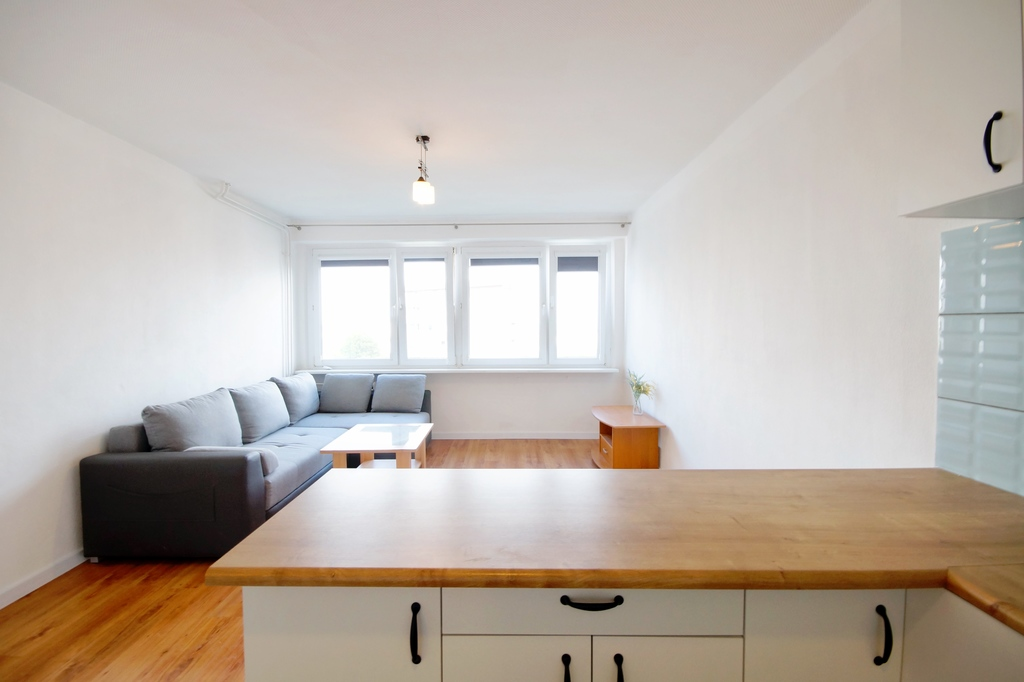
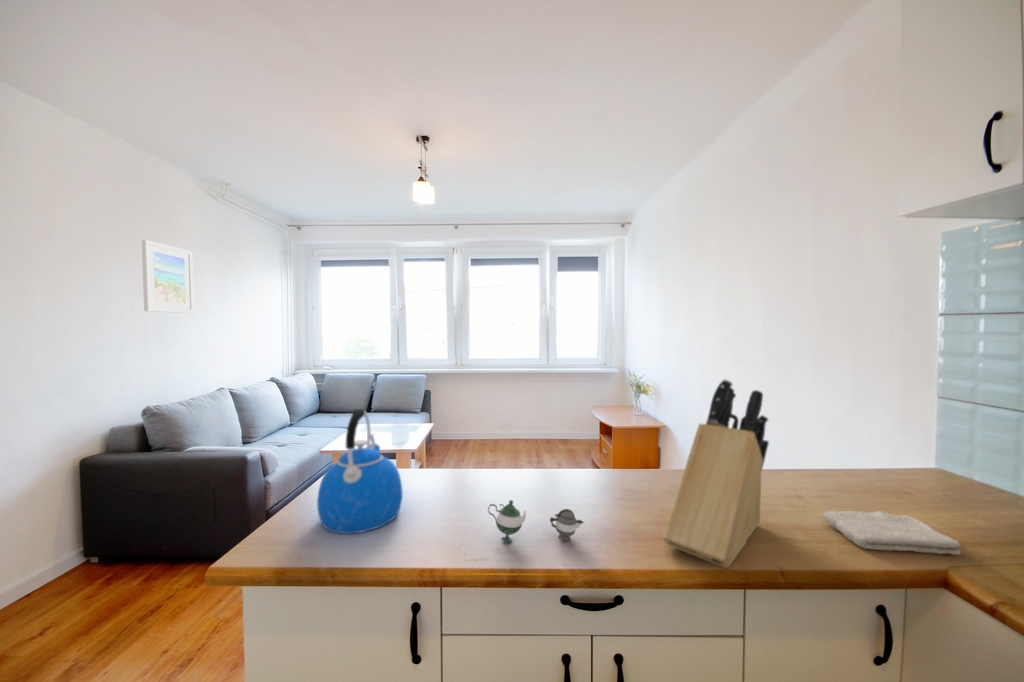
+ knife block (722, 457)
+ washcloth (887, 530)
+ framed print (169, 279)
+ teapot (525, 517)
+ kettle (363, 459)
